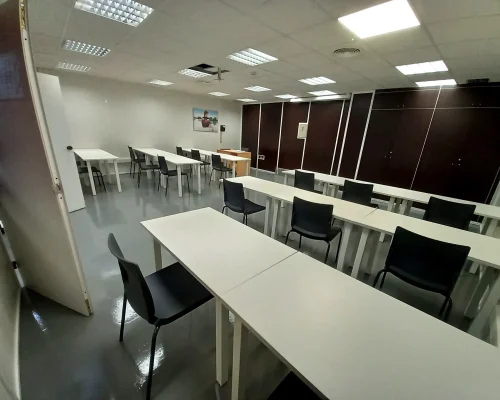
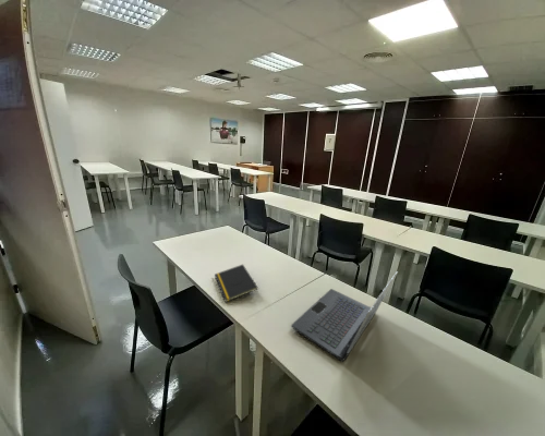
+ notepad (234, 281)
+ laptop computer (344, 299)
